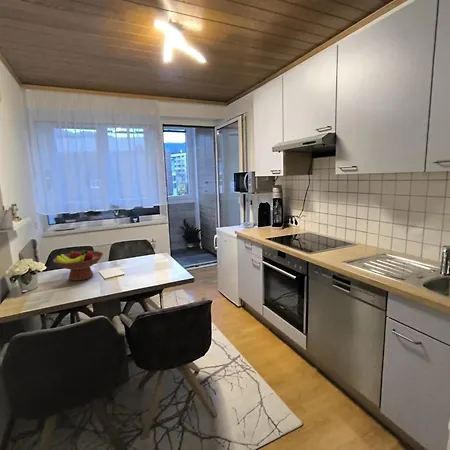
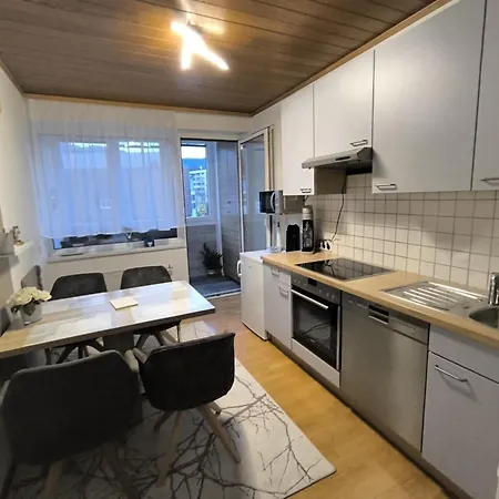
- fruit bowl (79, 263)
